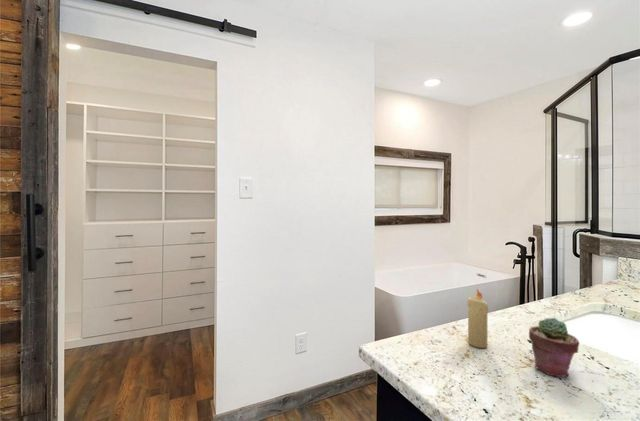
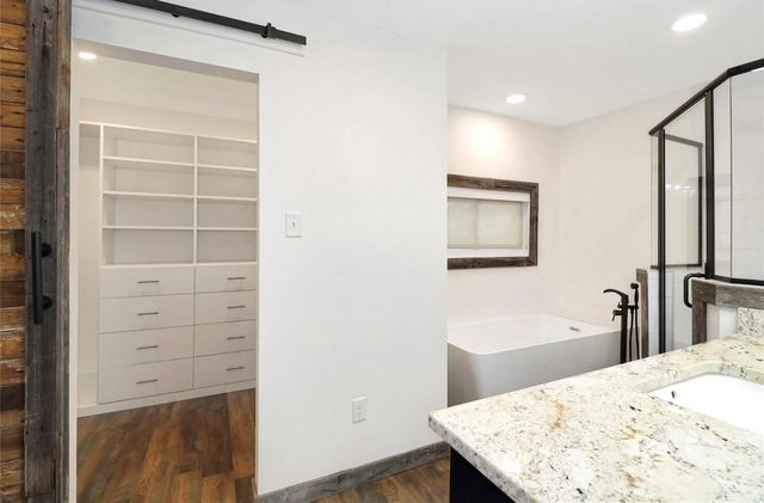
- candle (477, 316)
- potted succulent (552, 344)
